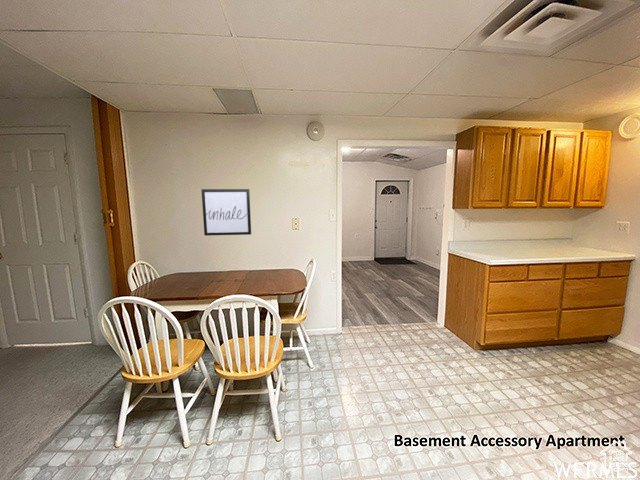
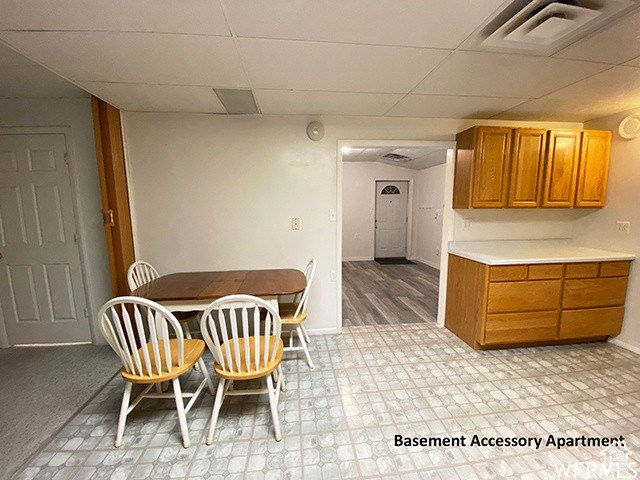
- wall art (226, 212)
